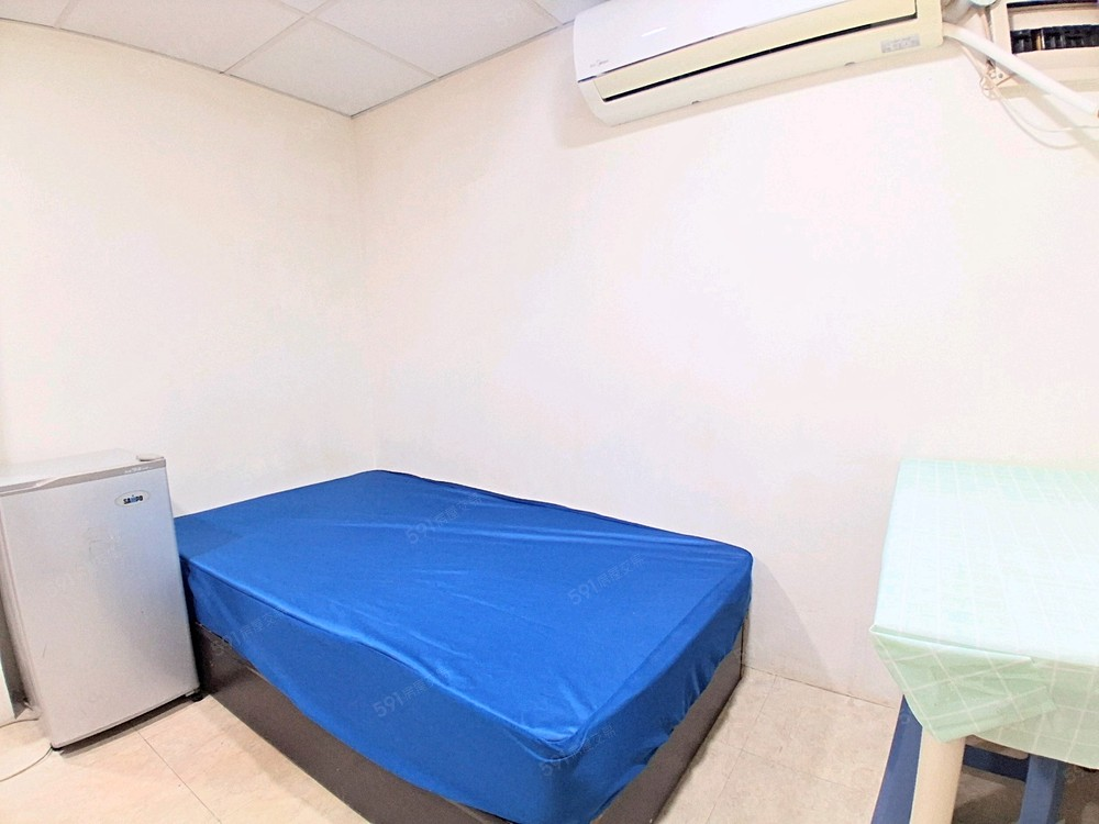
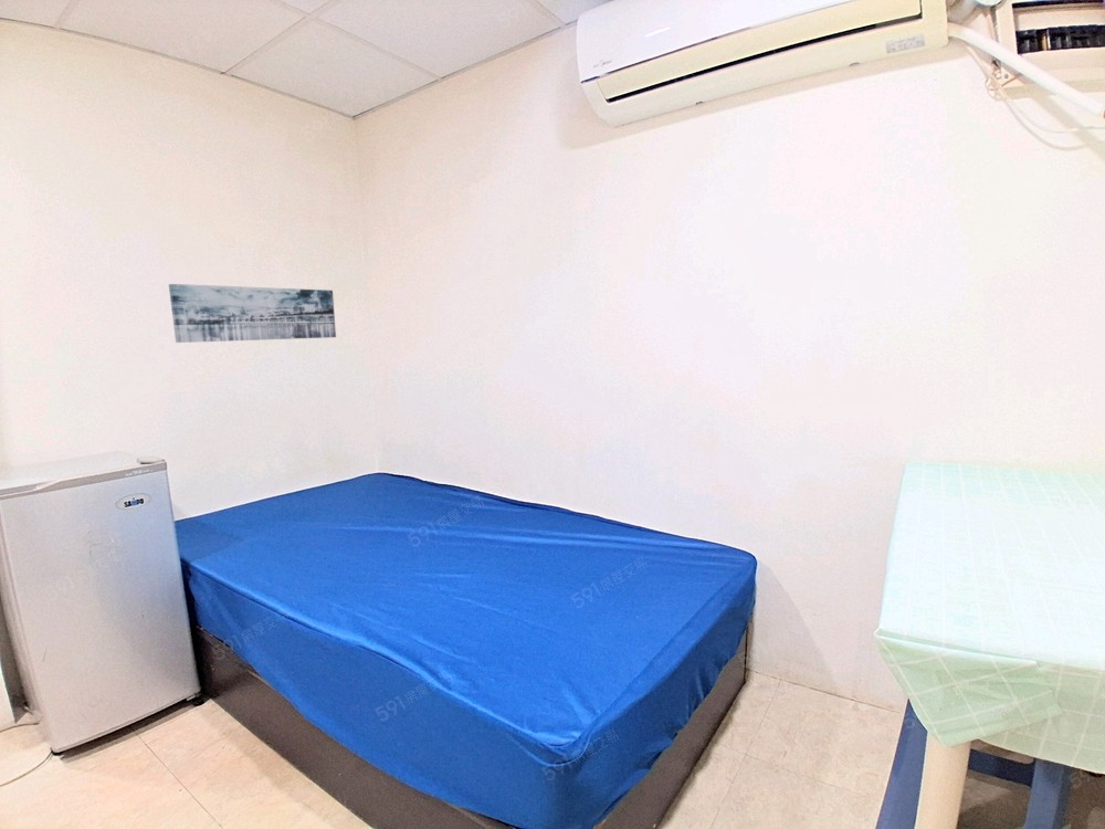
+ wall art (262, 313)
